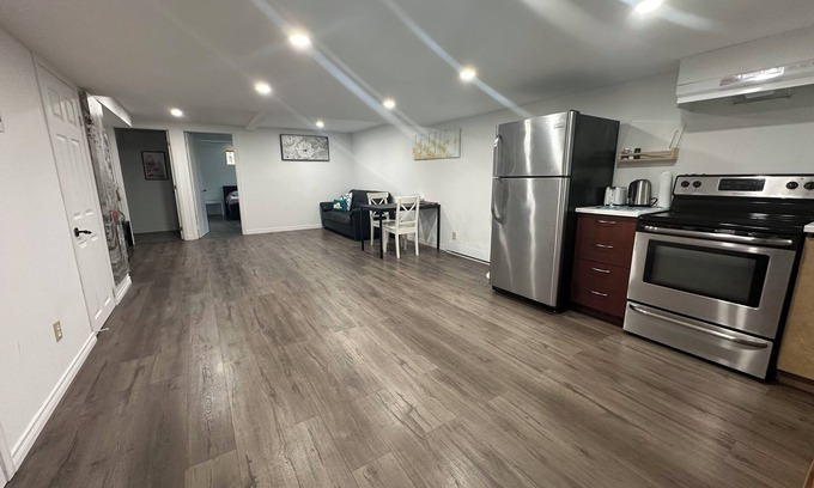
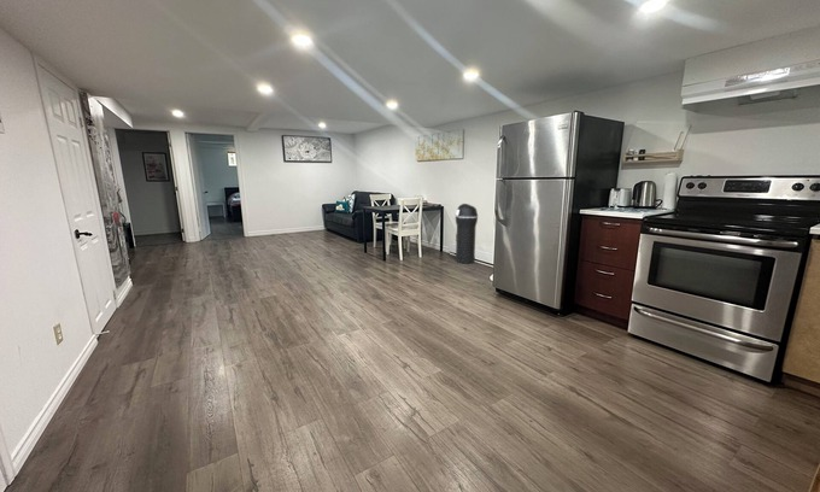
+ trash can (464, 233)
